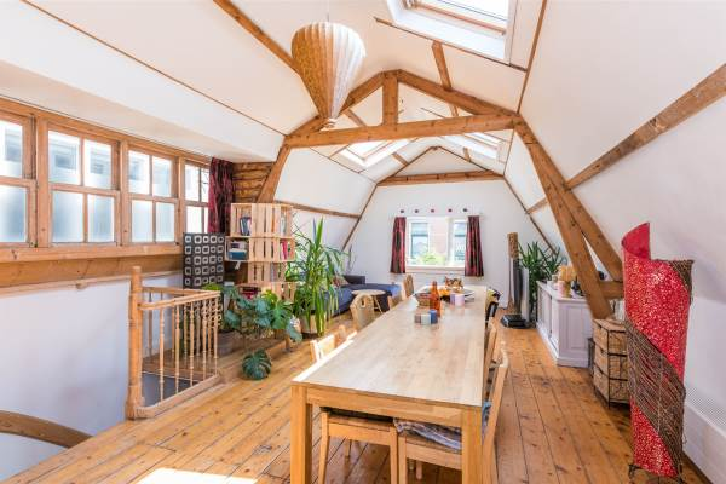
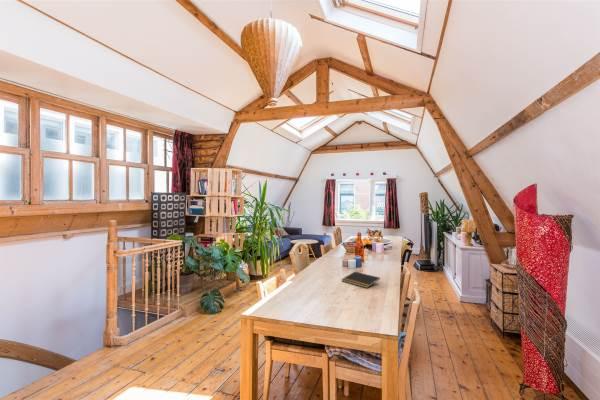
+ notepad (360, 279)
